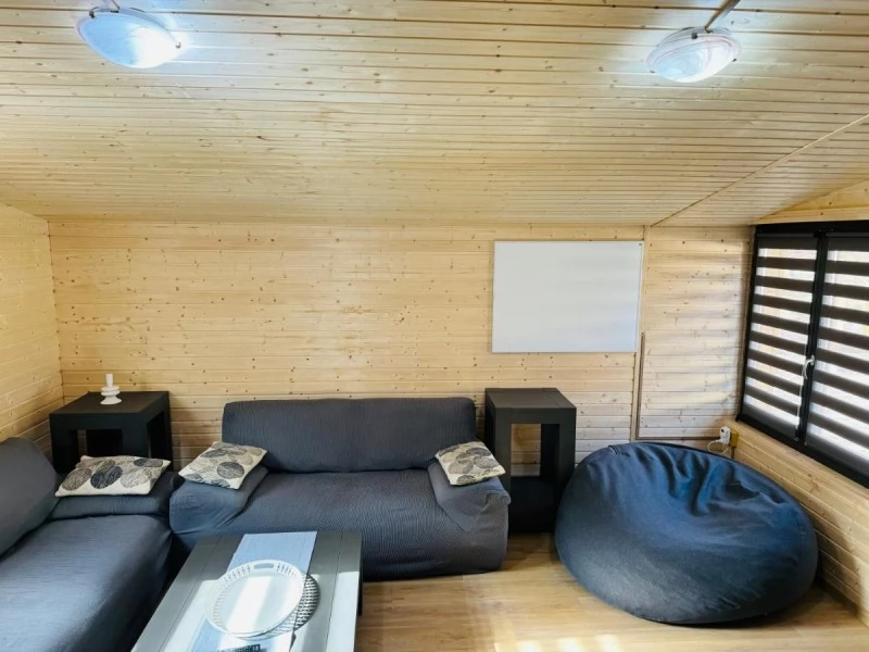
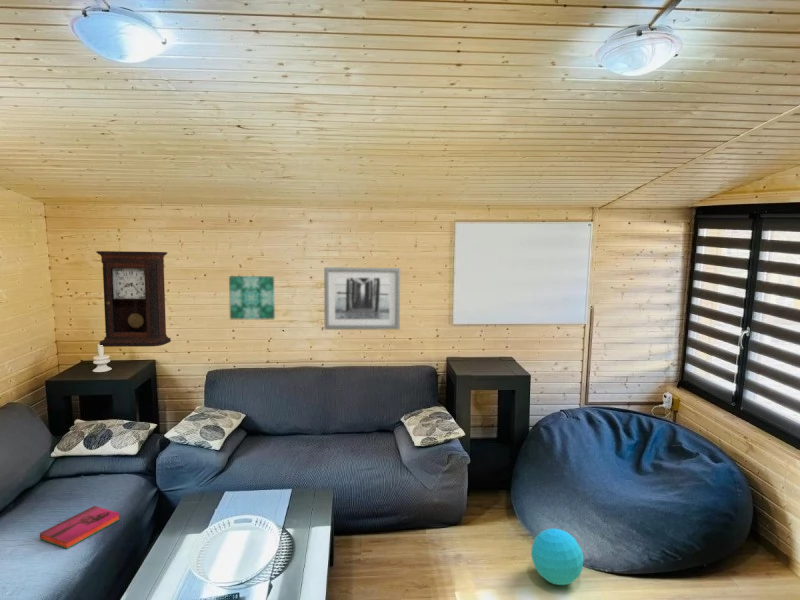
+ ball (556, 556)
+ pendulum clock (132, 298)
+ wall art (362, 298)
+ hardback book (81, 525)
+ wall art (252, 297)
